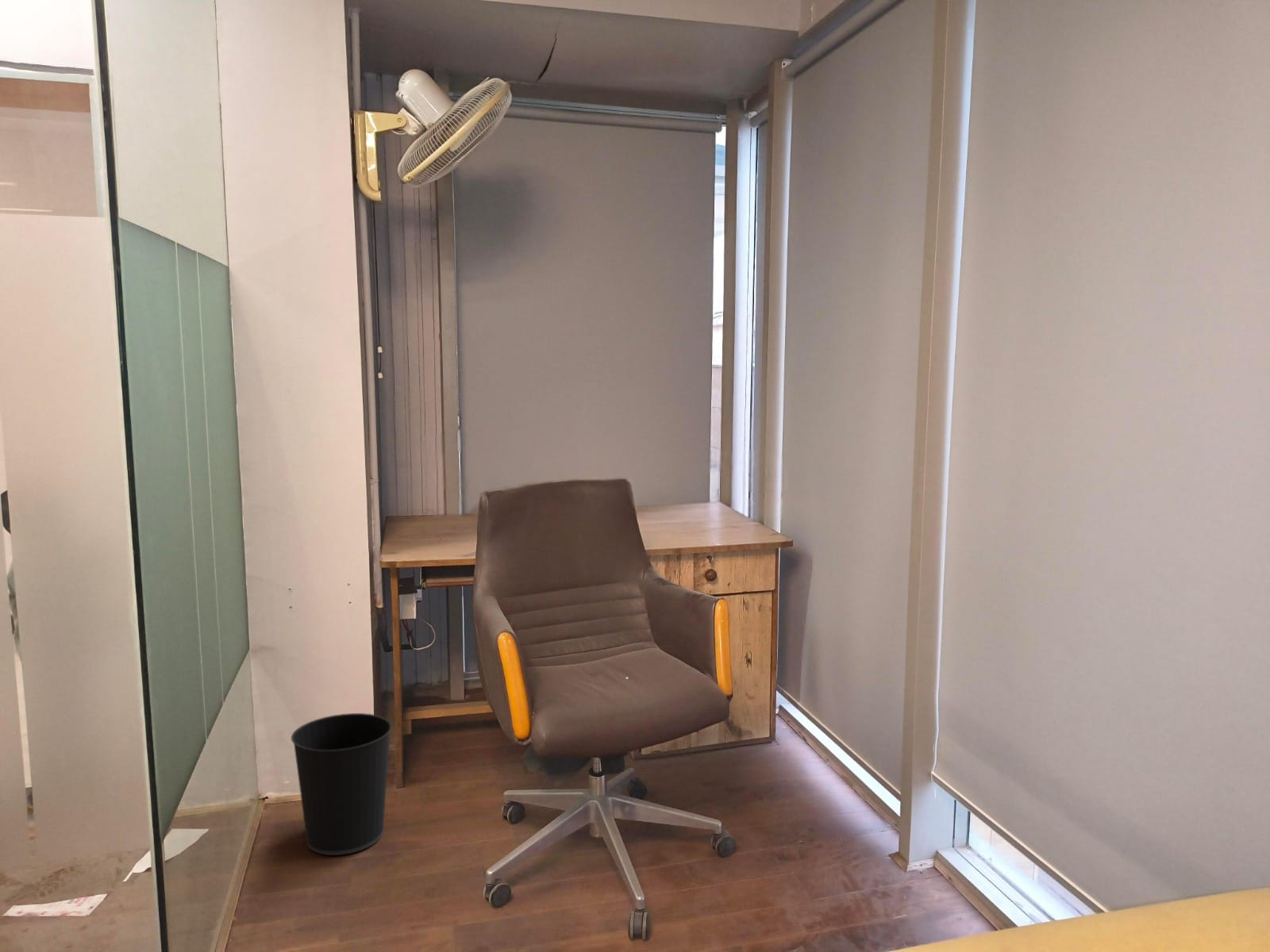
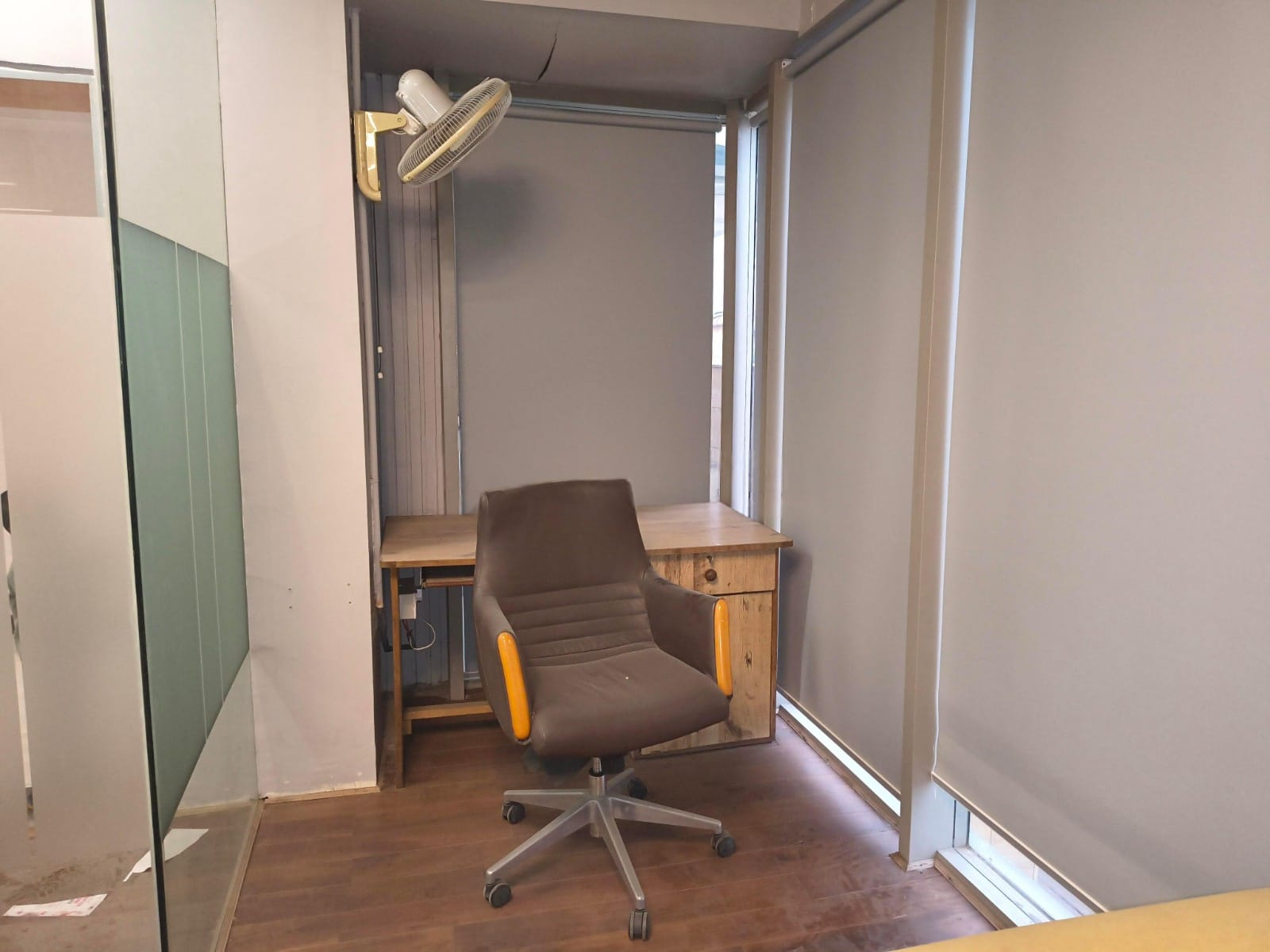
- wastebasket (344, 783)
